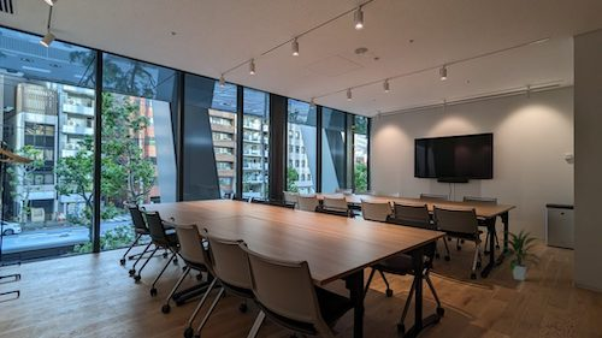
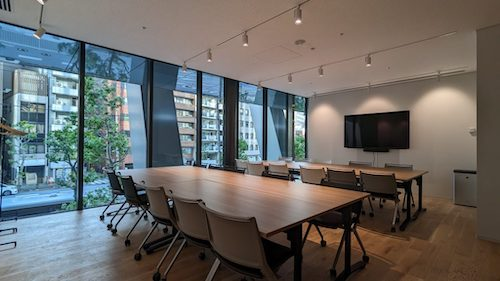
- indoor plant (518, 253)
